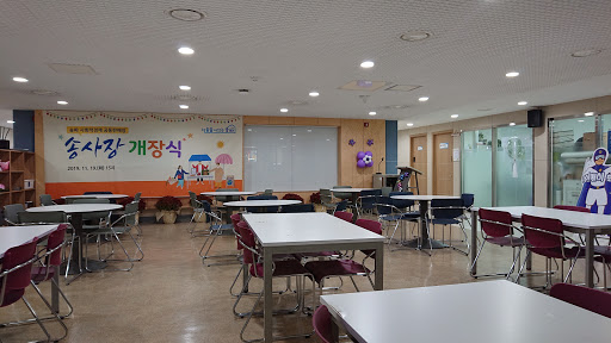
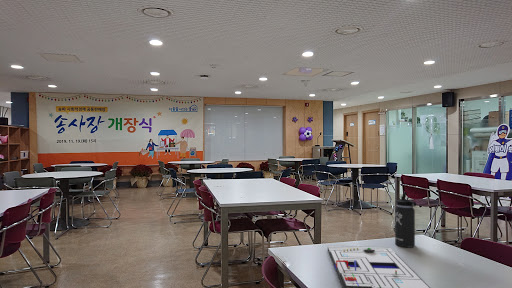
+ thermos bottle (406, 218)
+ board game (371, 257)
